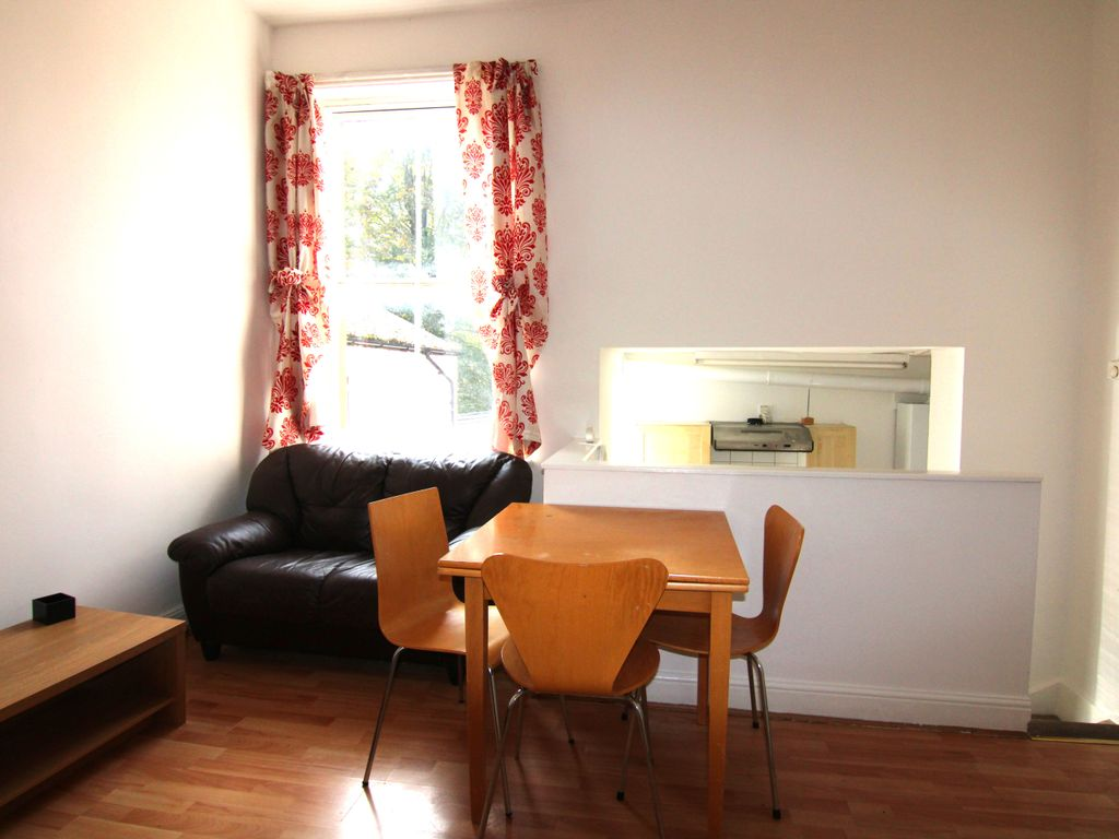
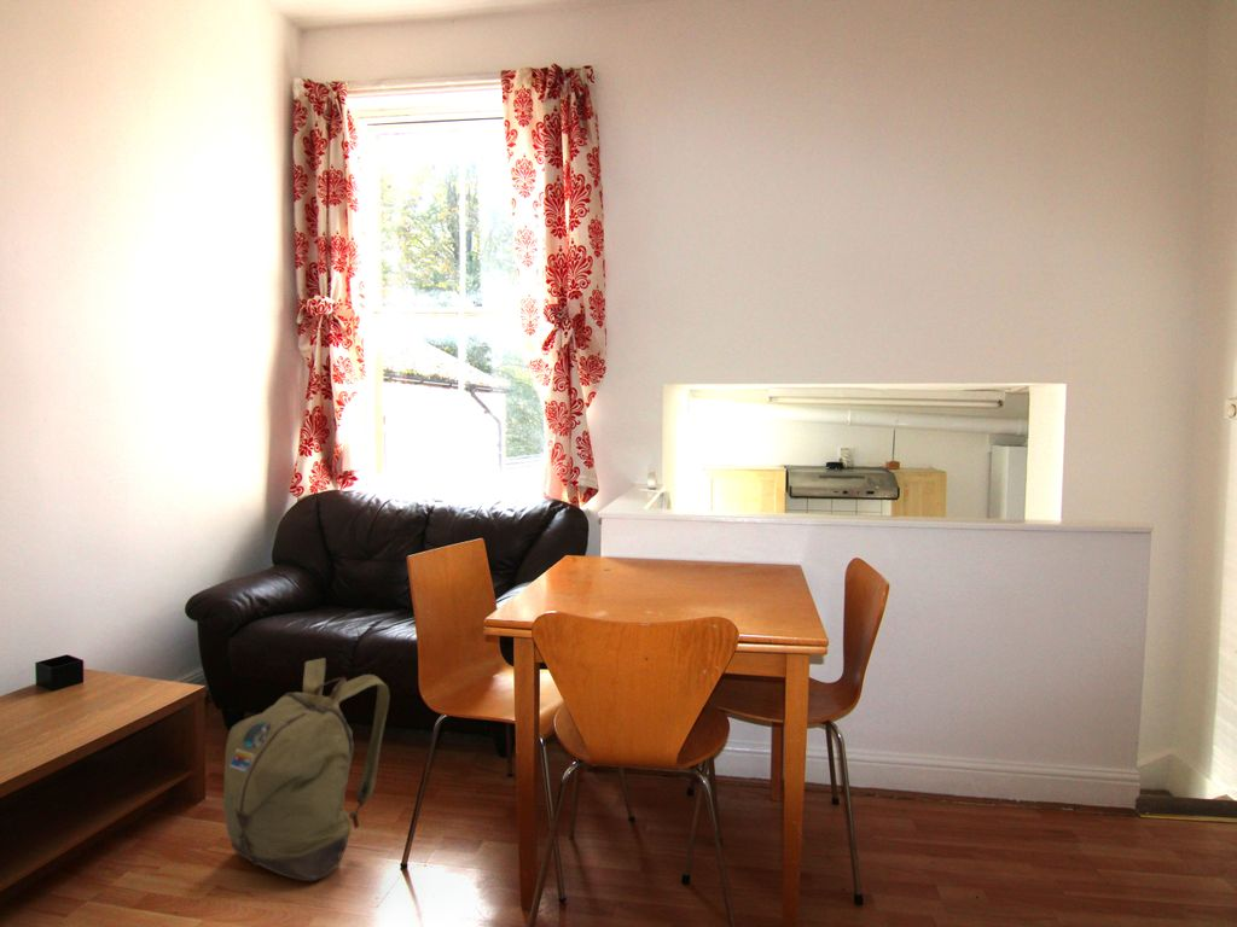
+ backpack (307, 764)
